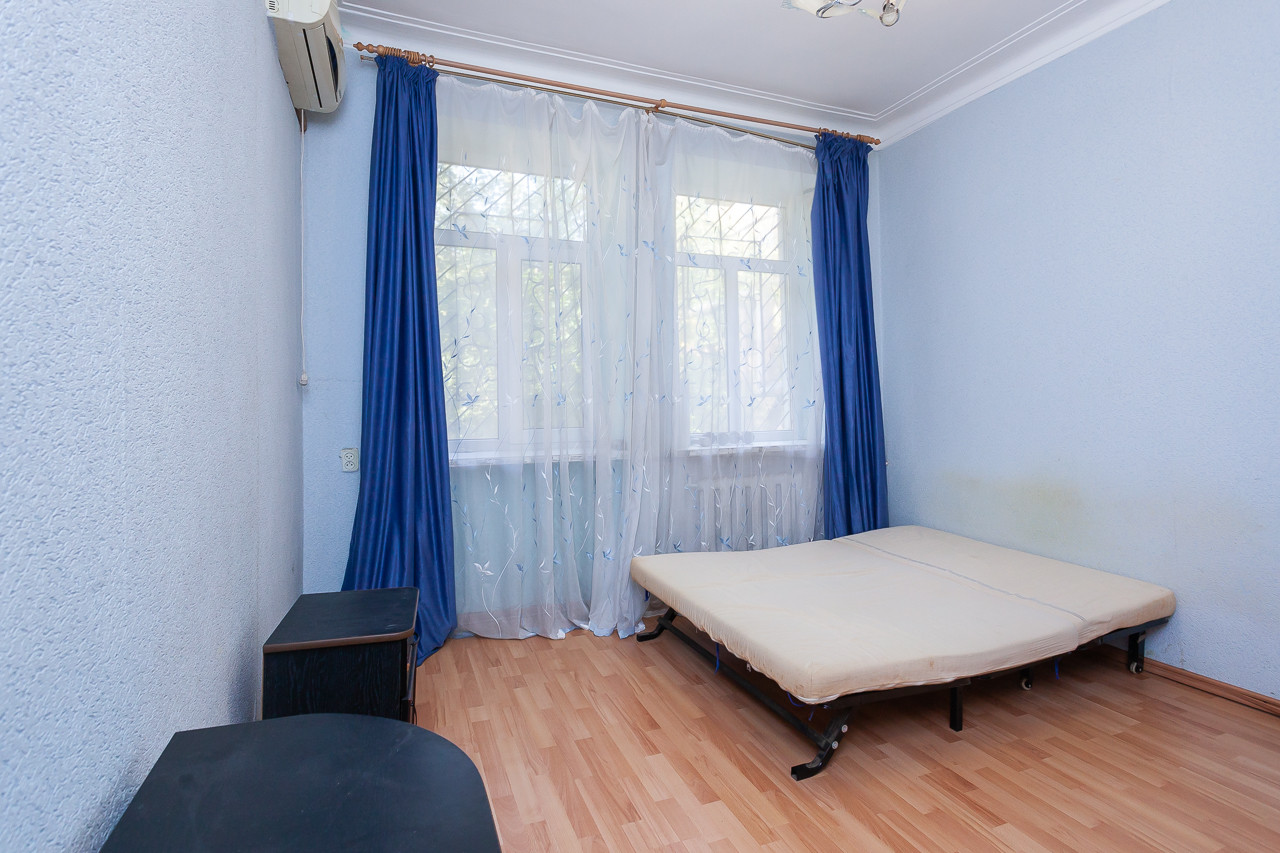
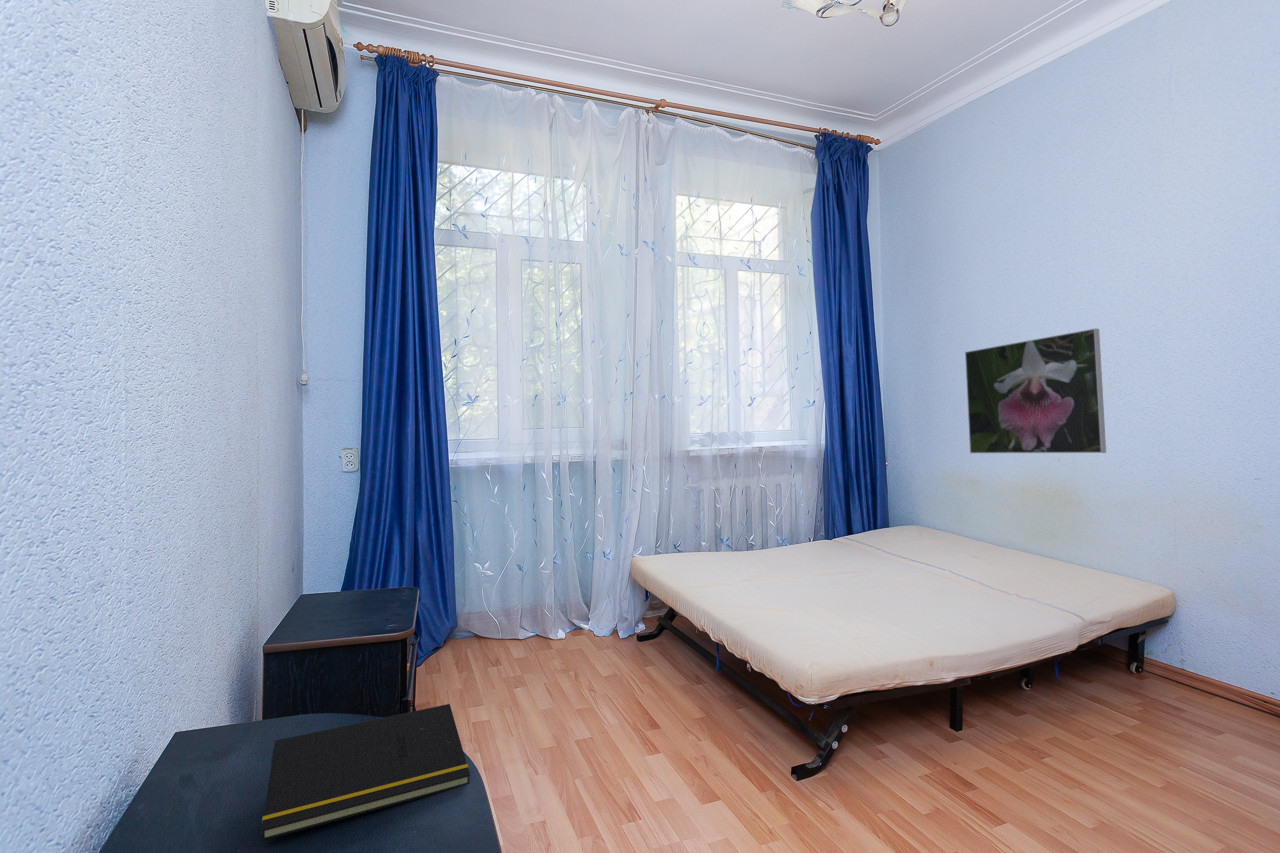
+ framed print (1028, 397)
+ notepad (370, 761)
